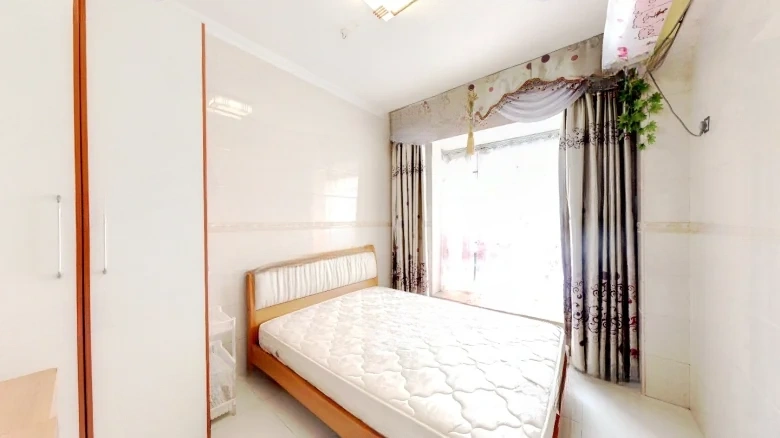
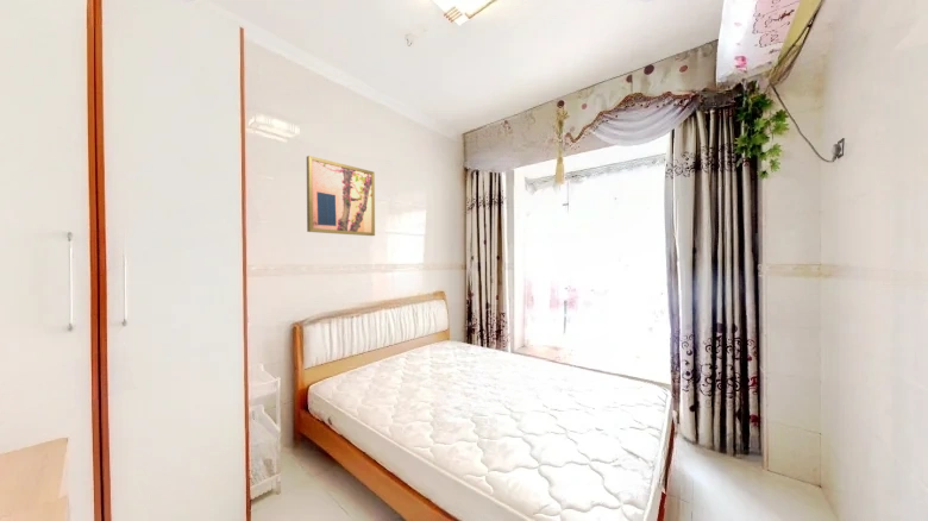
+ wall art (343, 199)
